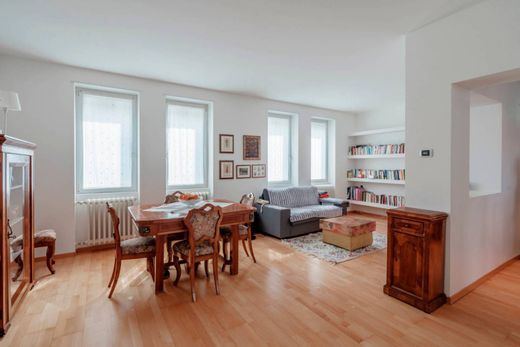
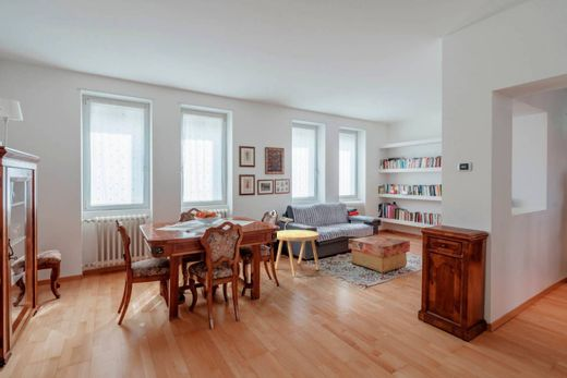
+ side table (300, 252)
